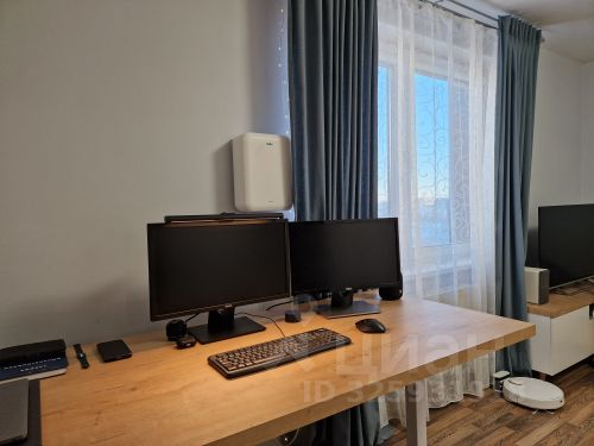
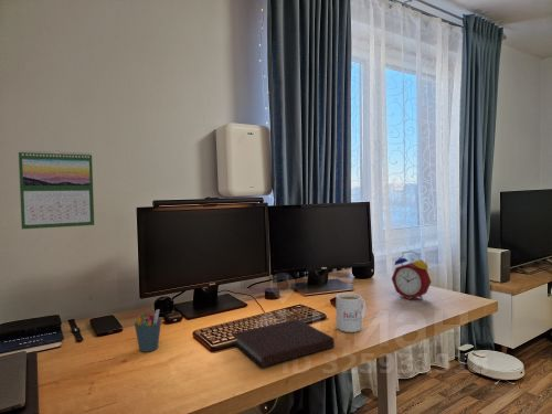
+ pen holder (147, 328)
+ notebook (282, 340)
+ calendar (57, 188)
+ alarm clock (412, 274)
+ mug (352, 310)
